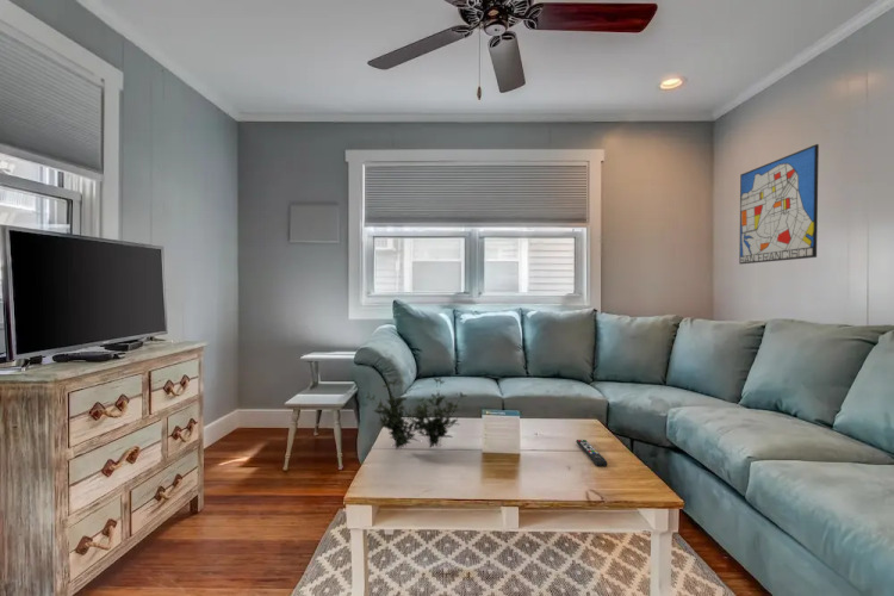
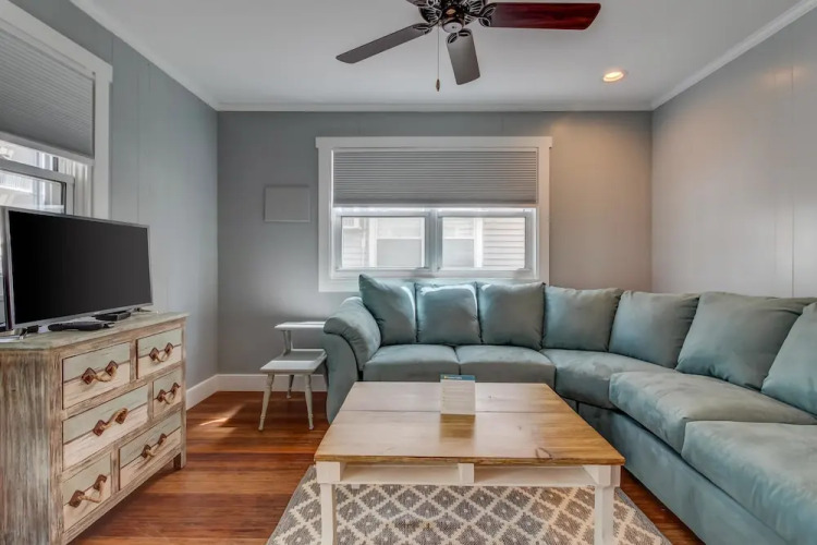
- wall art (774, 211)
- plant (418, 416)
- remote control (590, 451)
